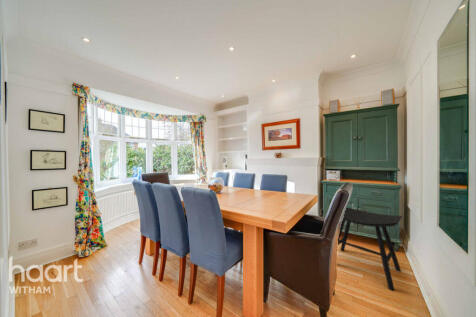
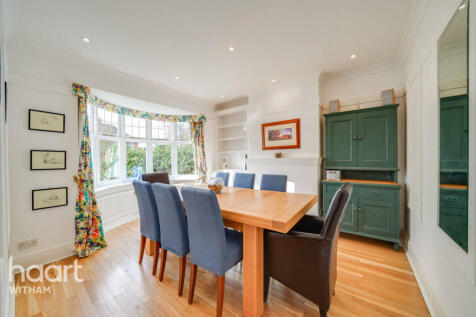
- stool (360, 246)
